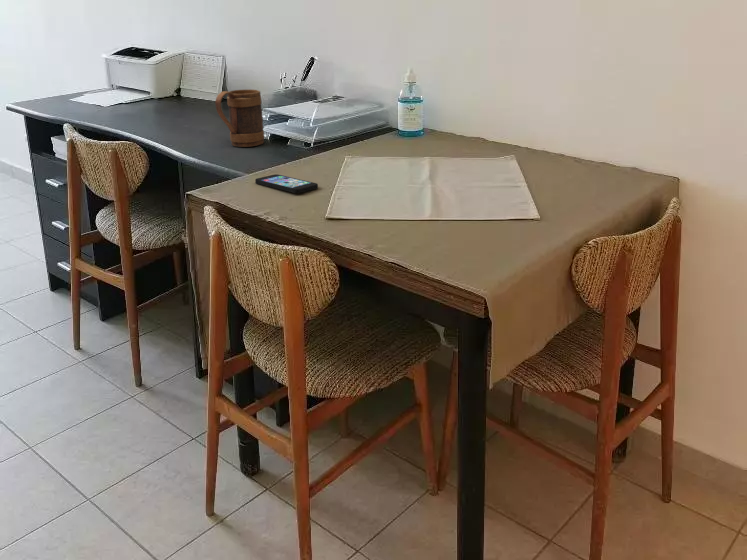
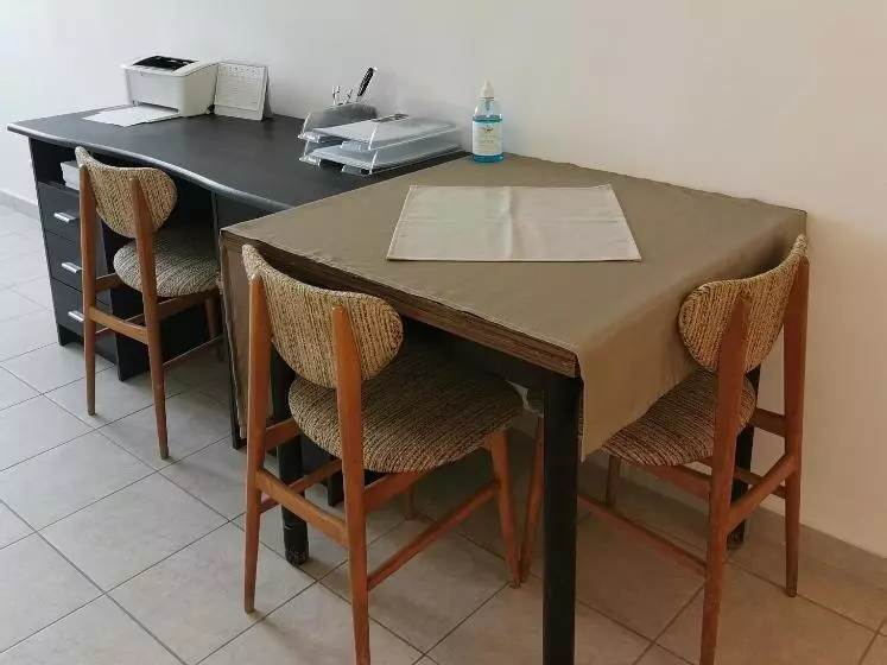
- smartphone (286, 183)
- mug (239, 118)
